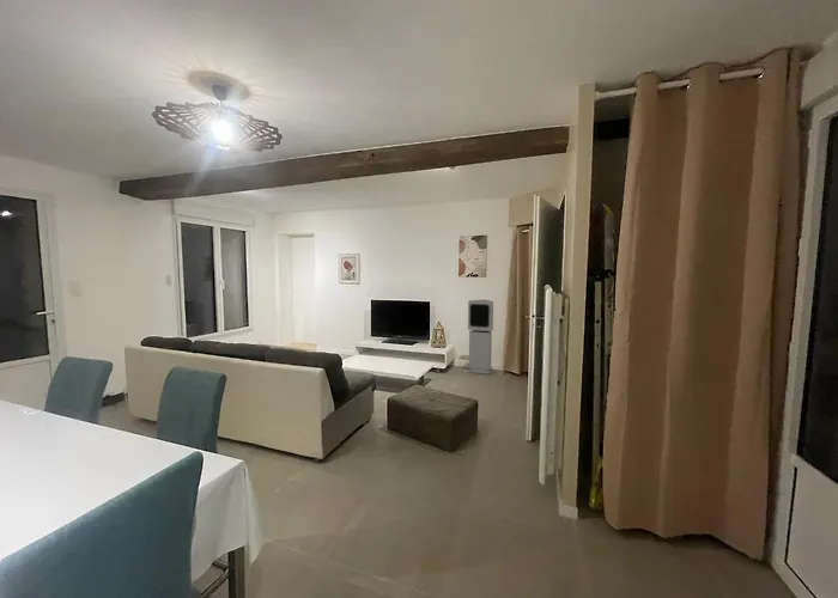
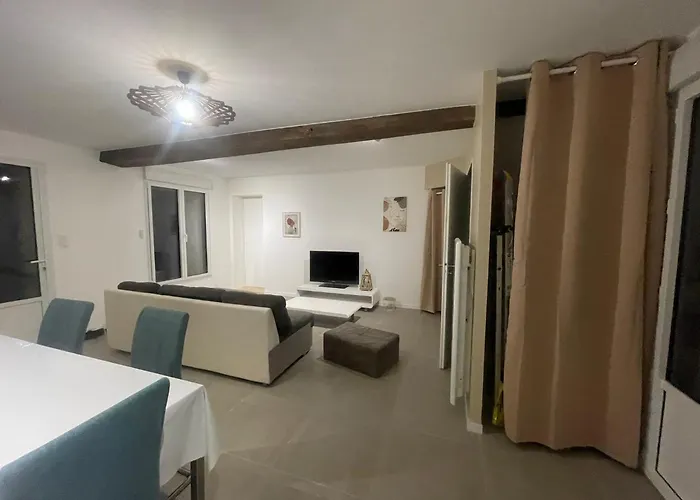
- air purifier (481, 335)
